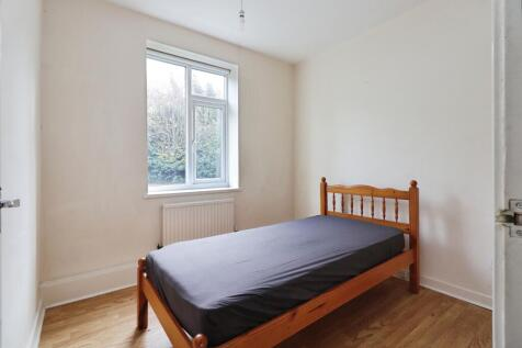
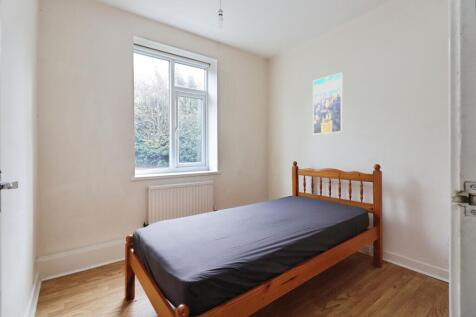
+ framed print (327, 105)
